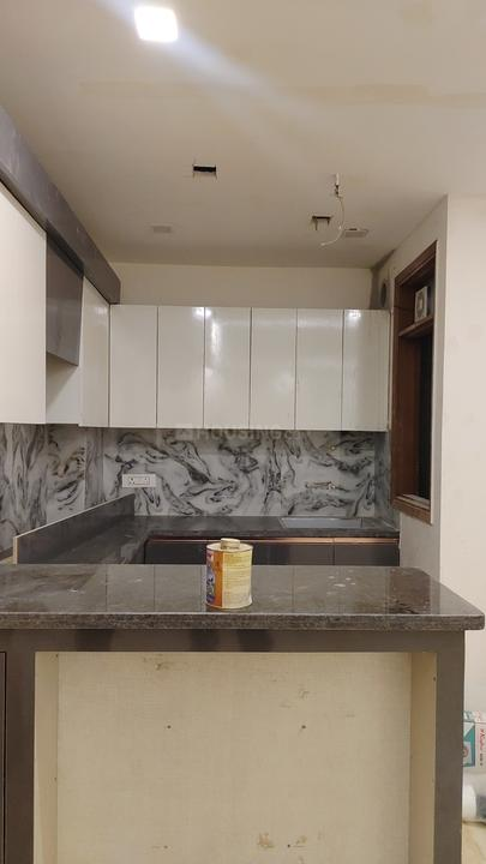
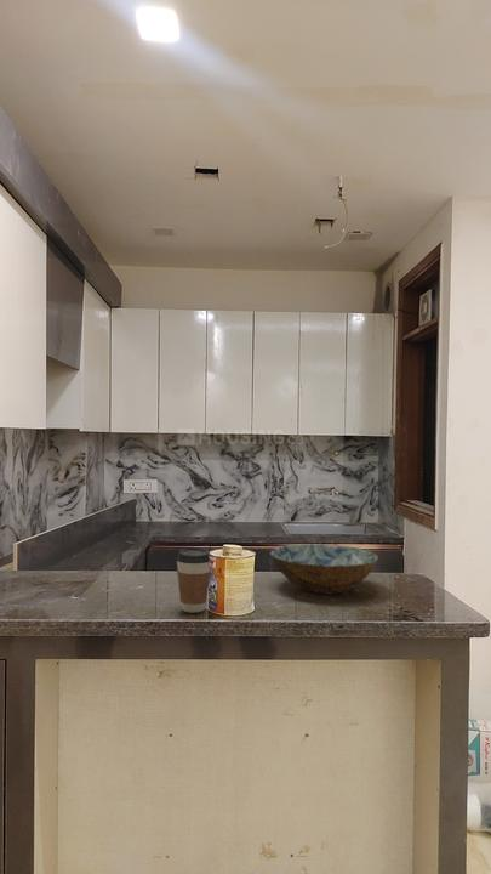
+ bowl (322, 571)
+ coffee cup (193, 580)
